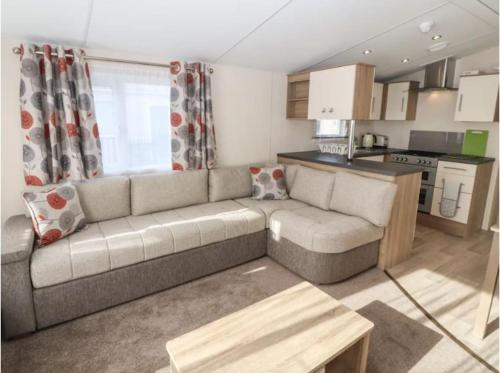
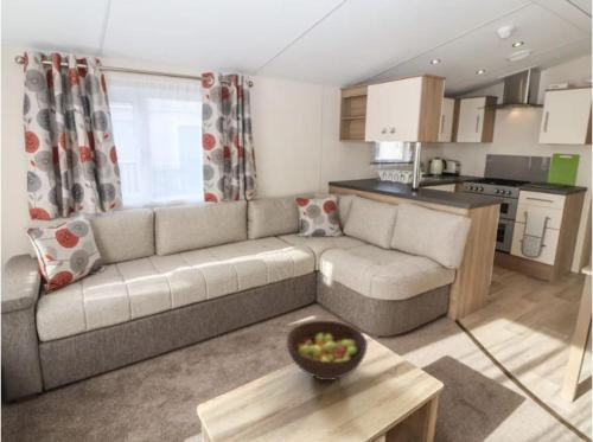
+ fruit bowl (325, 355)
